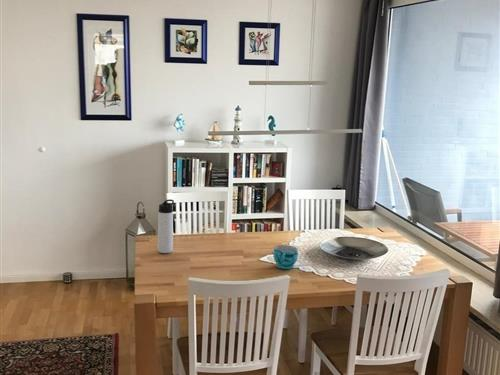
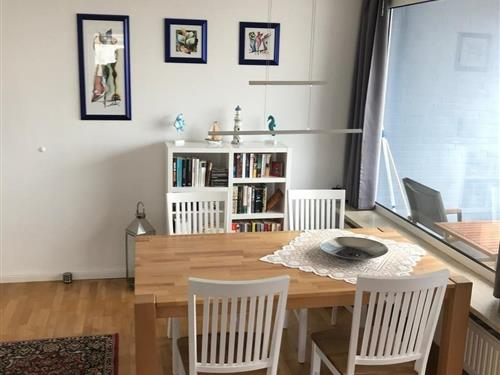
- thermos bottle (166, 226)
- cup (286, 257)
